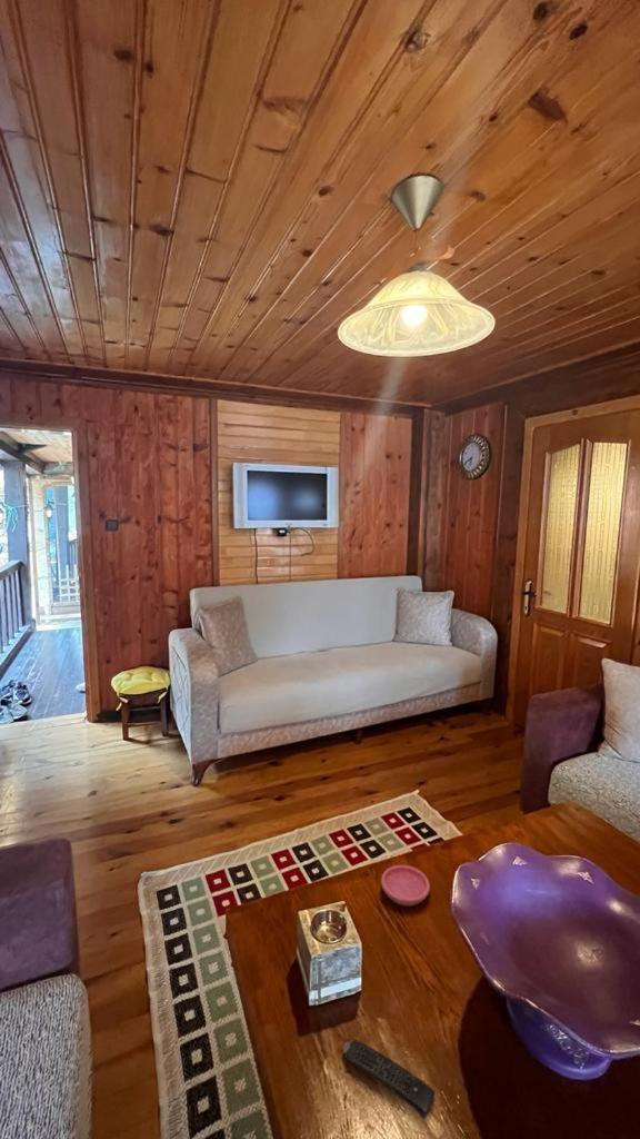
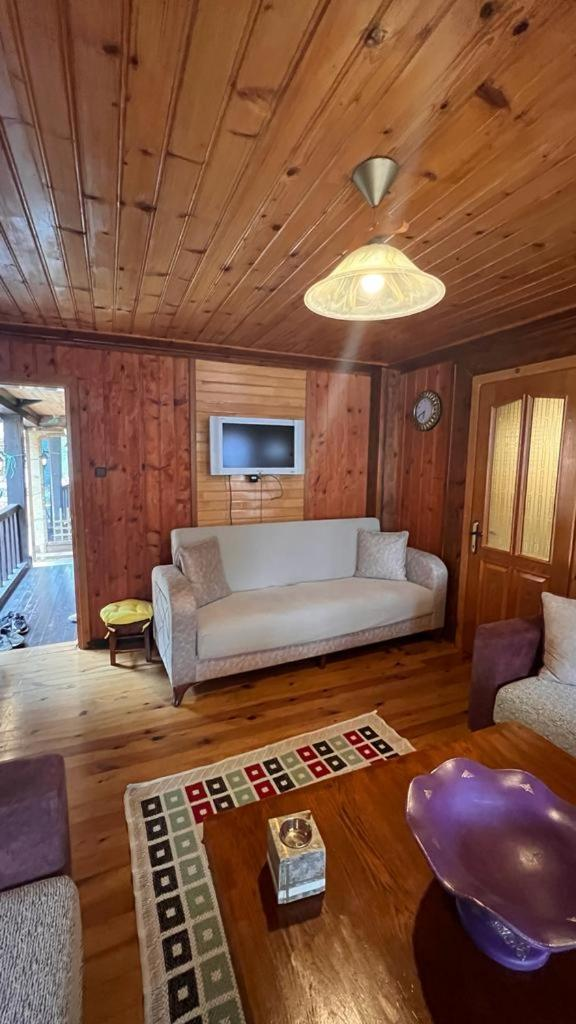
- saucer (404, 887)
- remote control (384, 1072)
